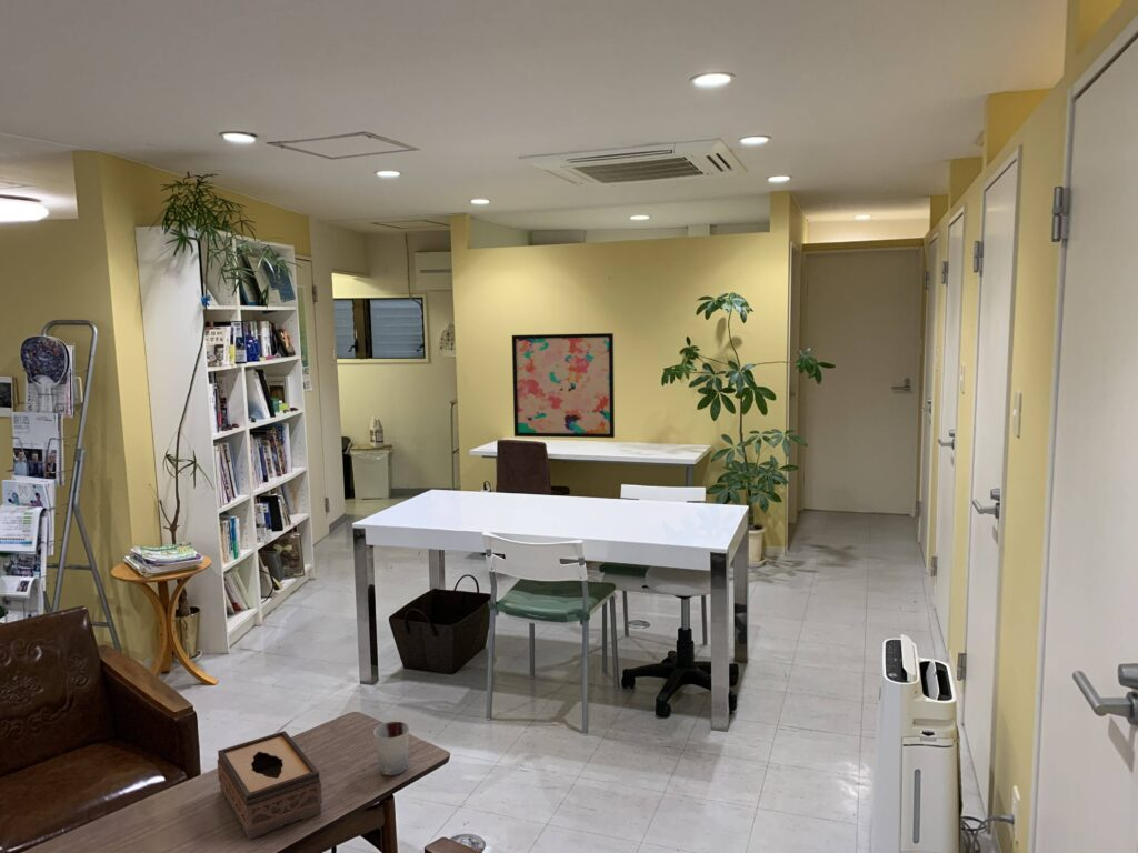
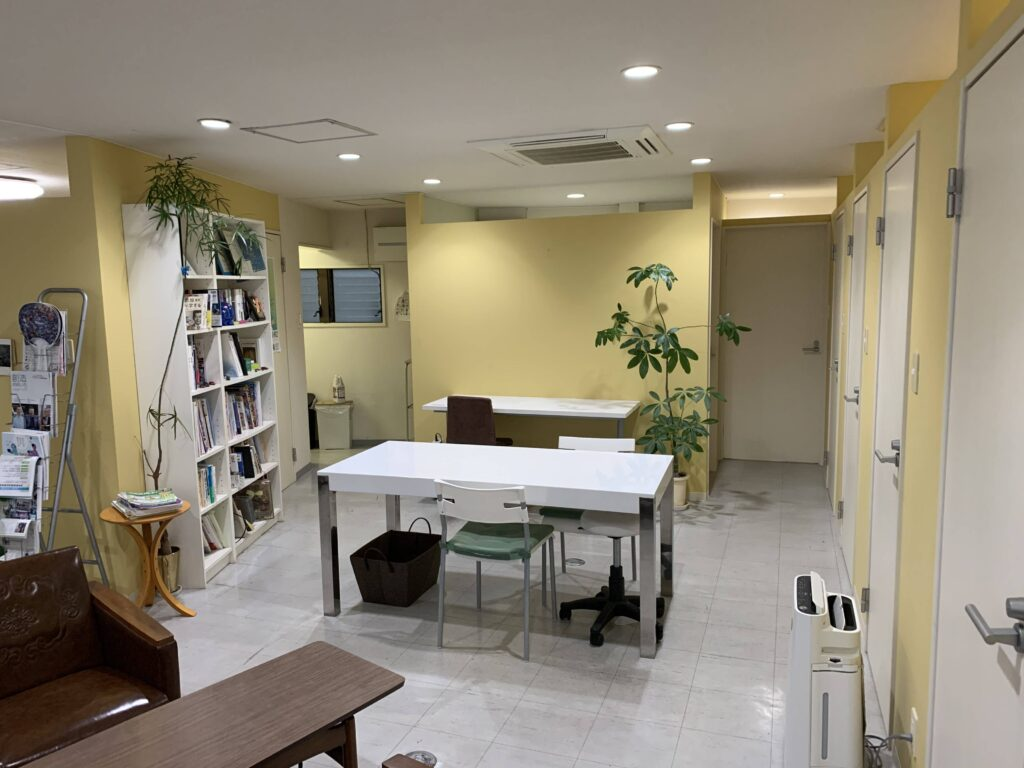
- cup (389, 746)
- wall art (562, 385)
- tissue box (268, 781)
